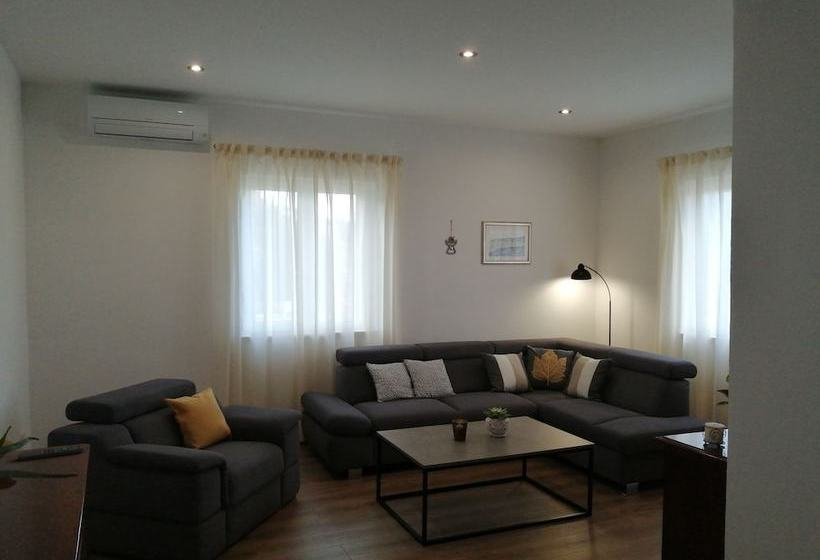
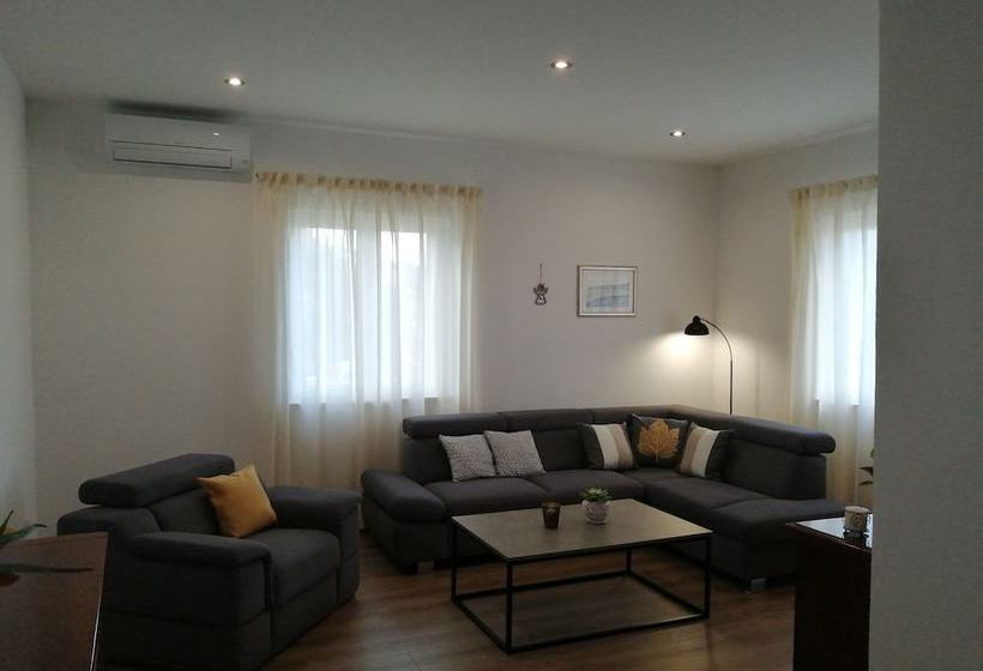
- remote control (52, 452)
